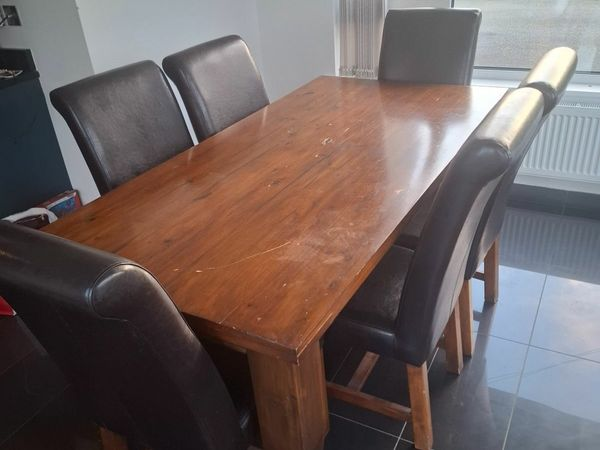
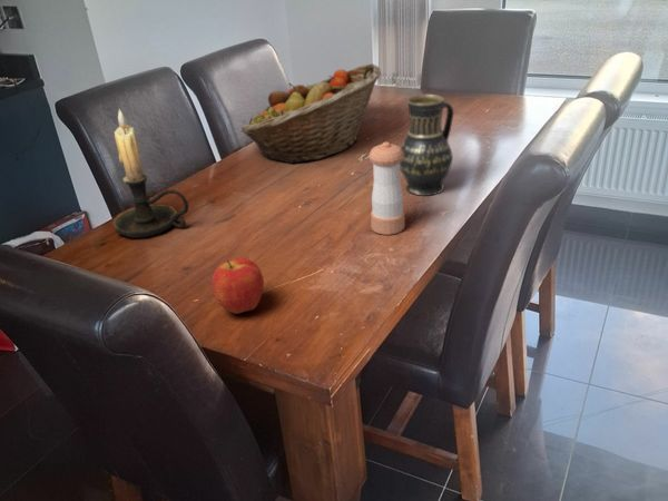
+ apple (237, 285)
+ pepper shaker (386, 186)
+ candle holder (143, 170)
+ fruit basket (313, 109)
+ vase (424, 145)
